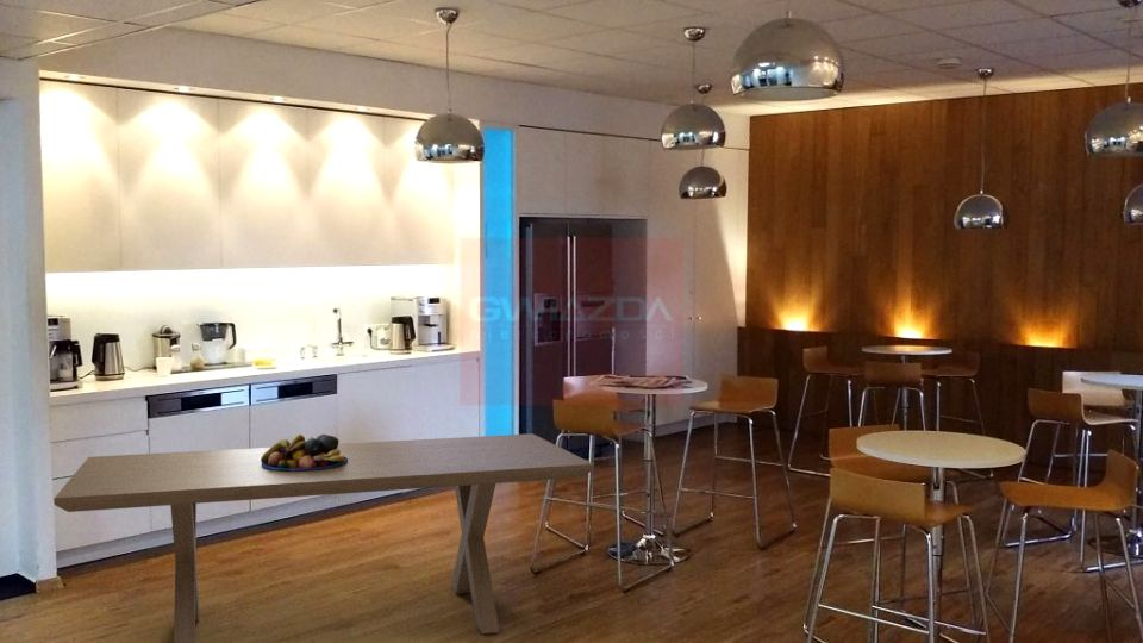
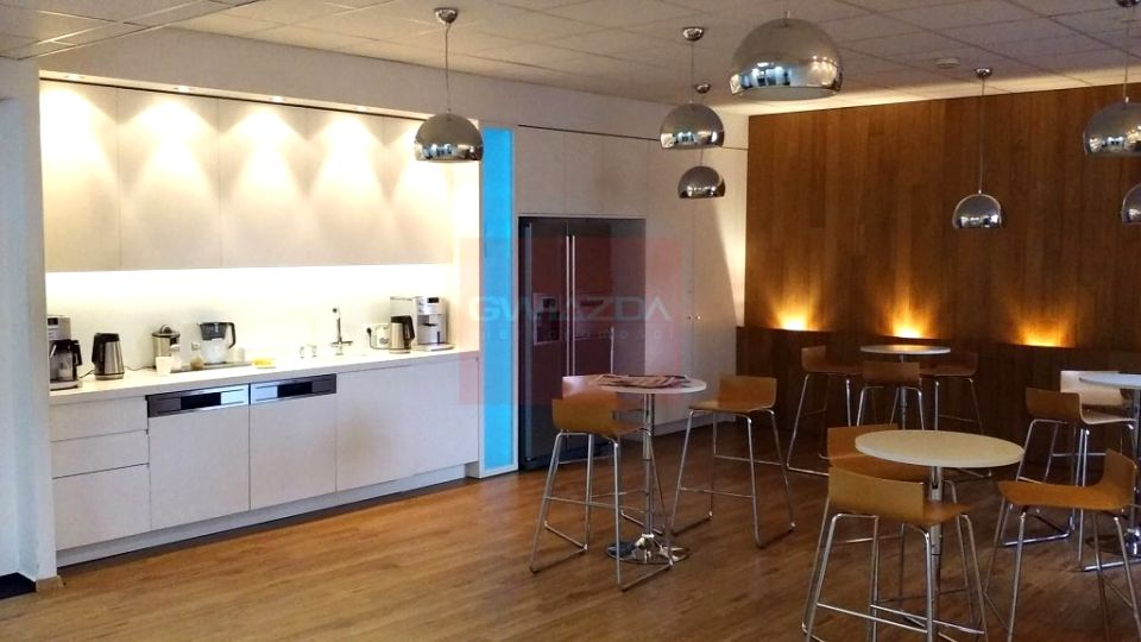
- dining table (325, 494)
- fruit bowl (304, 448)
